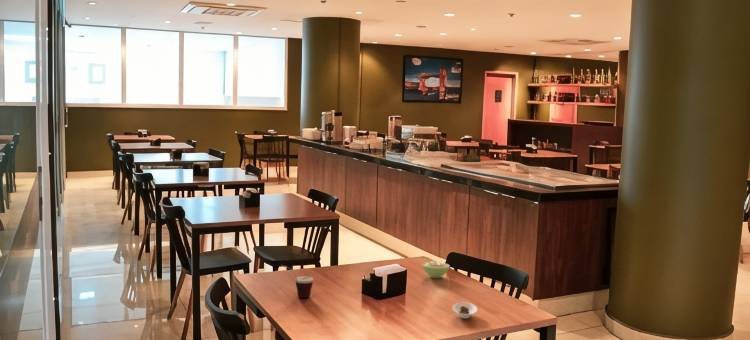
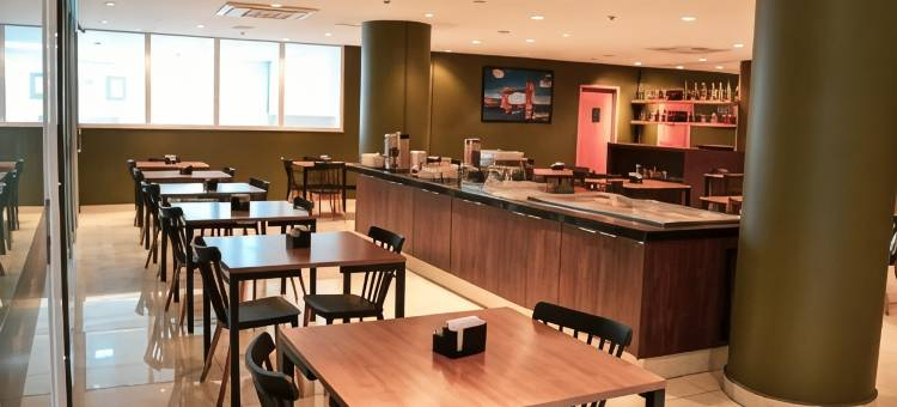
- cup (296, 280)
- sugar bowl (435, 268)
- saucer (464, 311)
